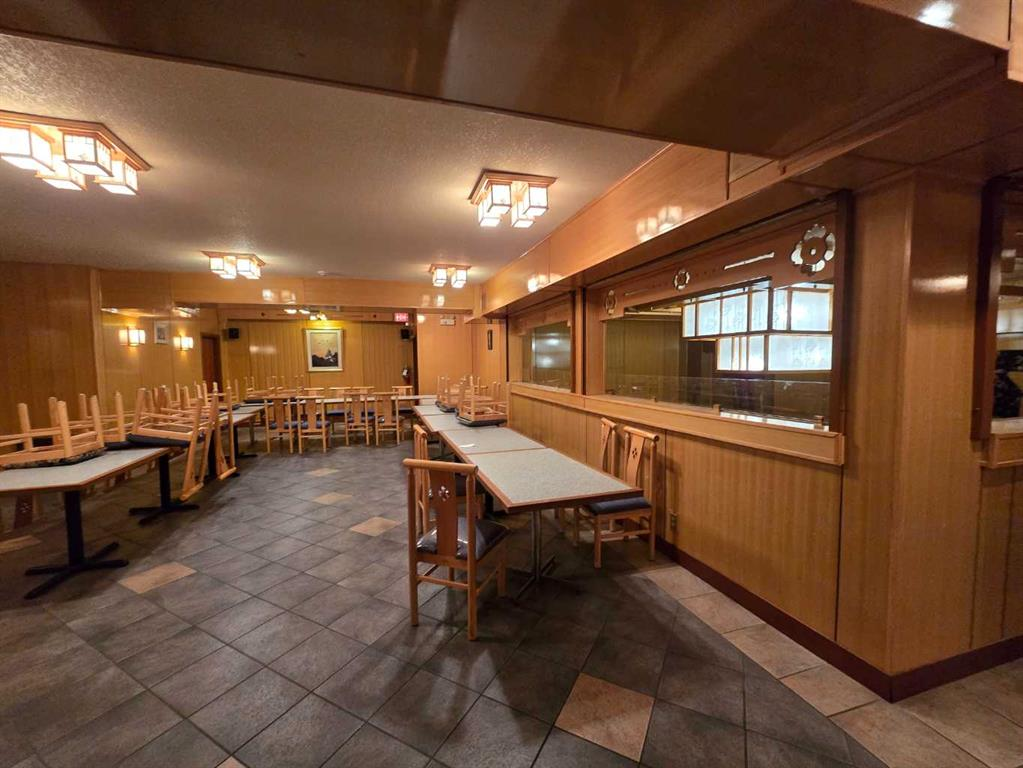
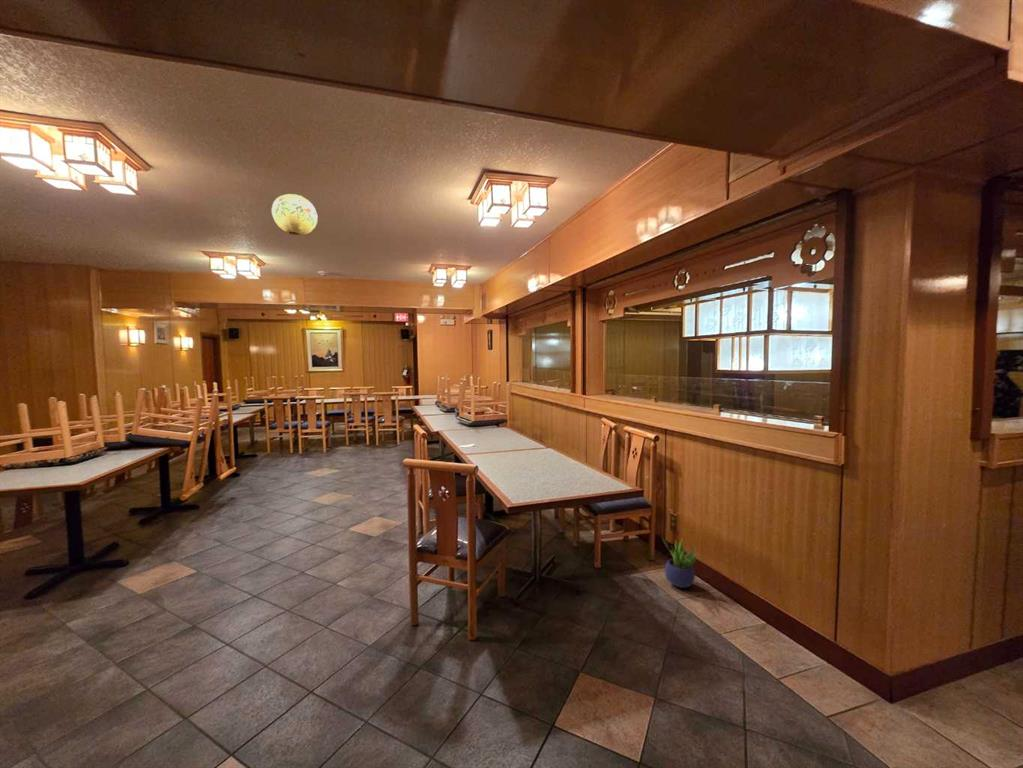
+ paper lantern (295, 215)
+ potted plant (682, 562)
